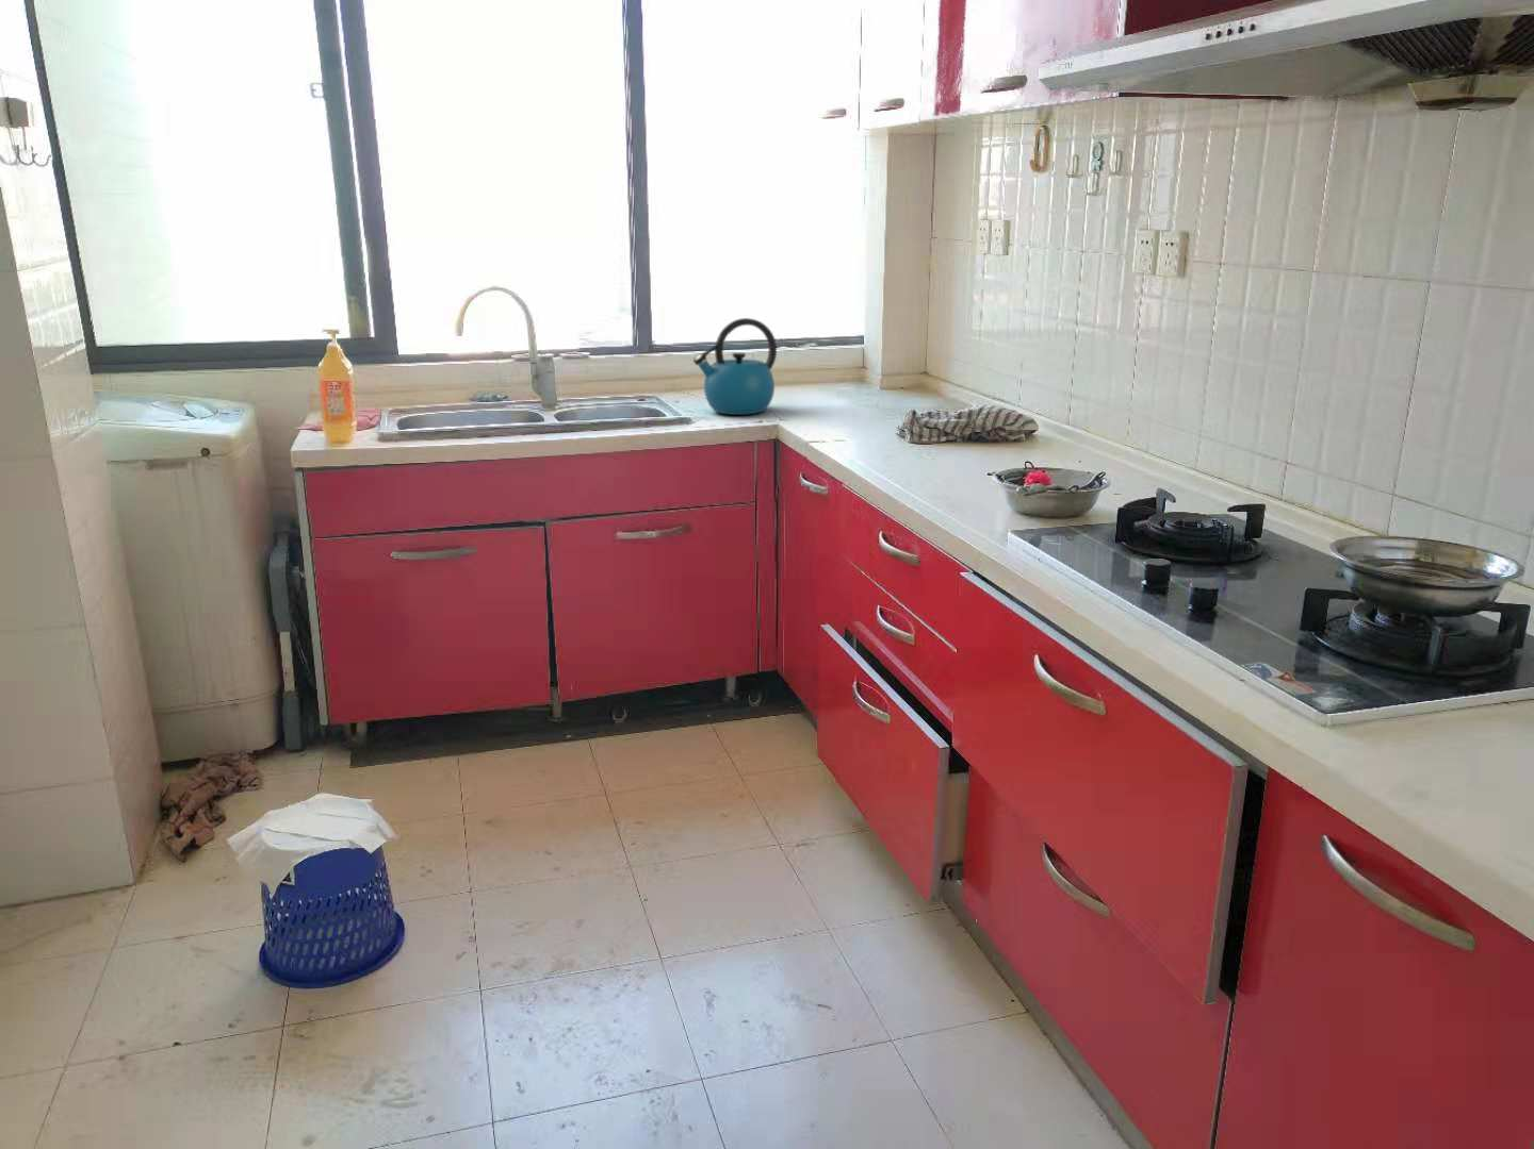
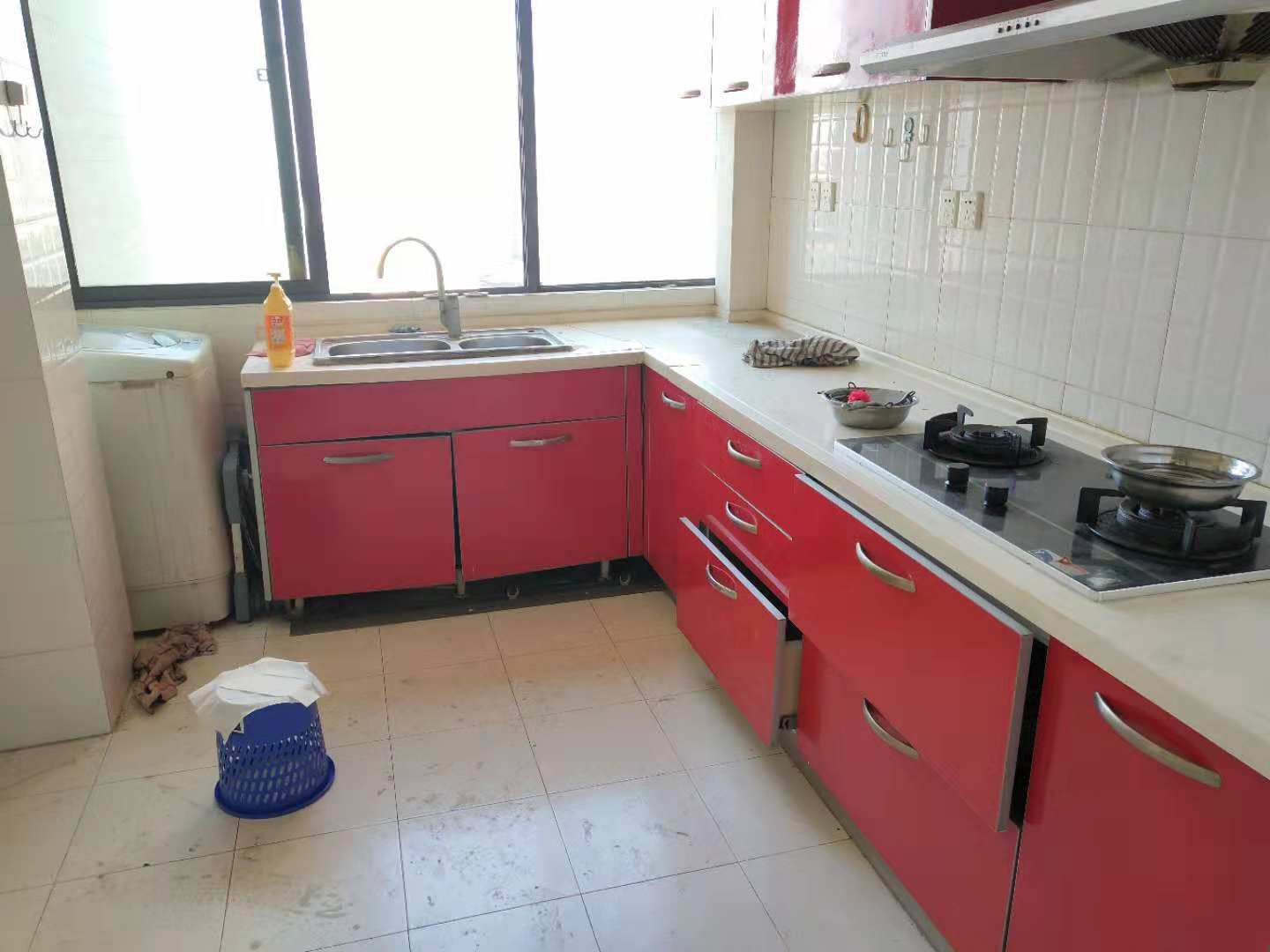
- kettle (736, 364)
